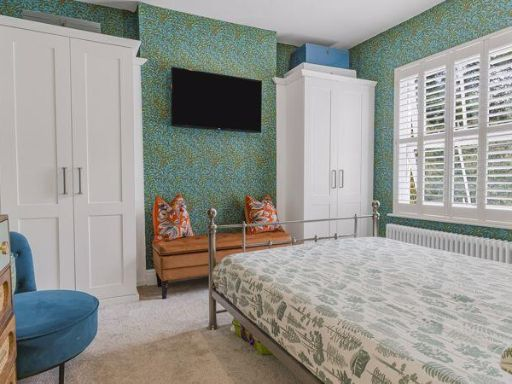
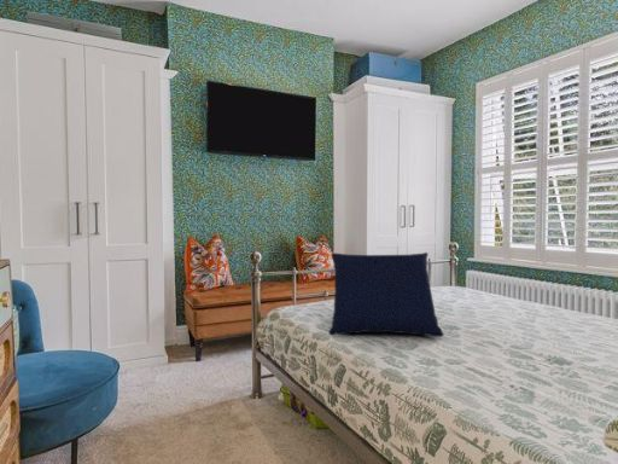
+ cushion (381, 291)
